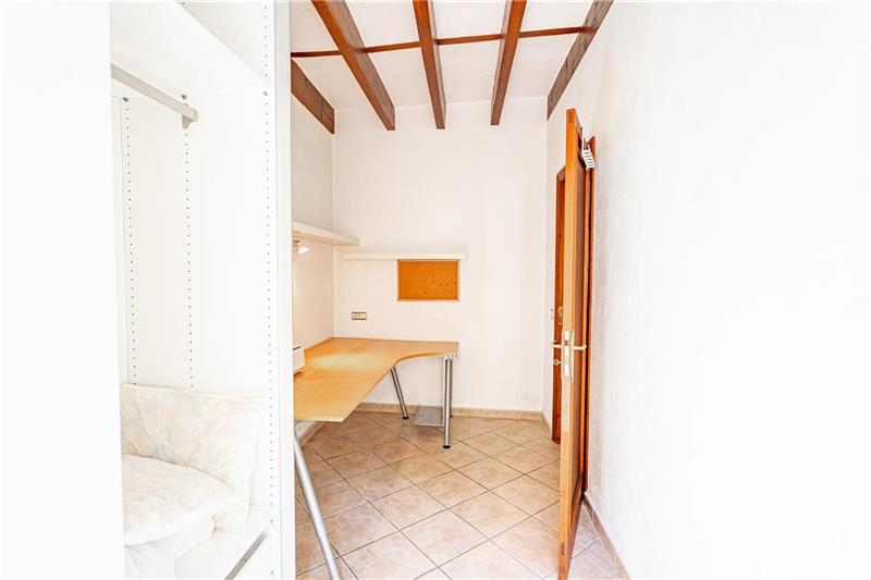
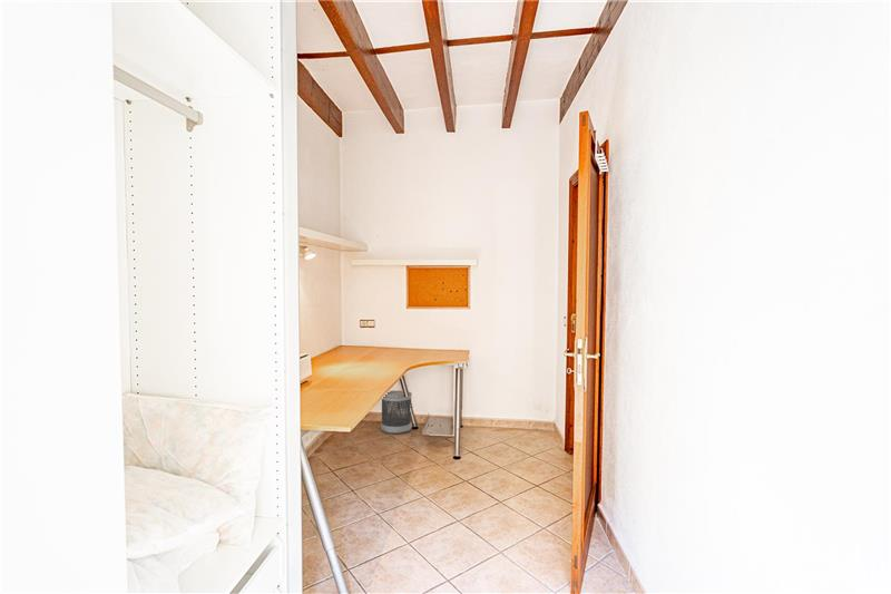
+ wastebasket (396, 411)
